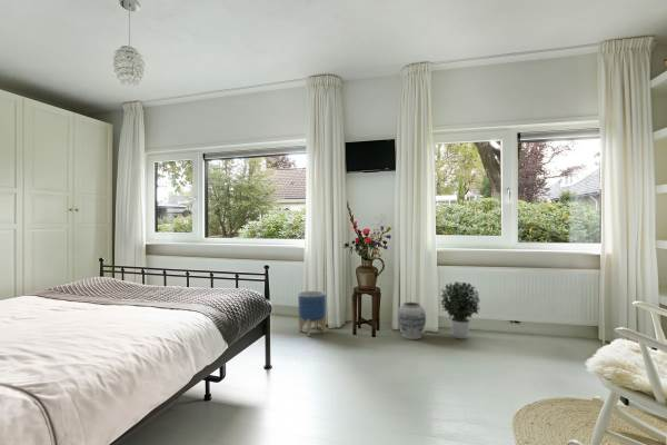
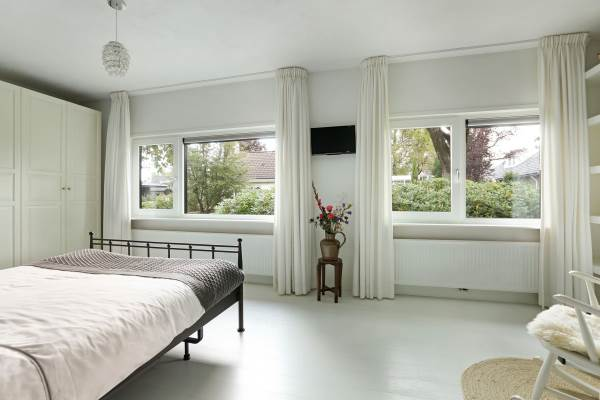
- planter (311, 313)
- potted plant (460, 309)
- vase (411, 319)
